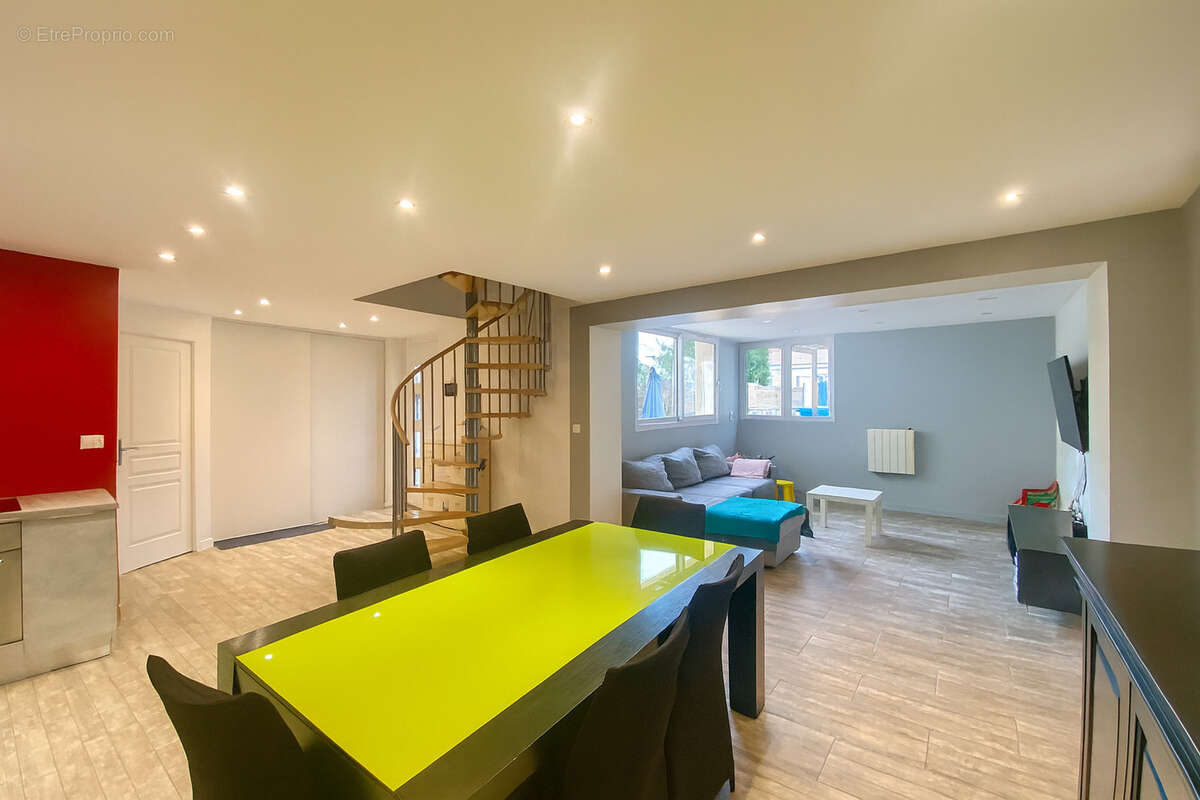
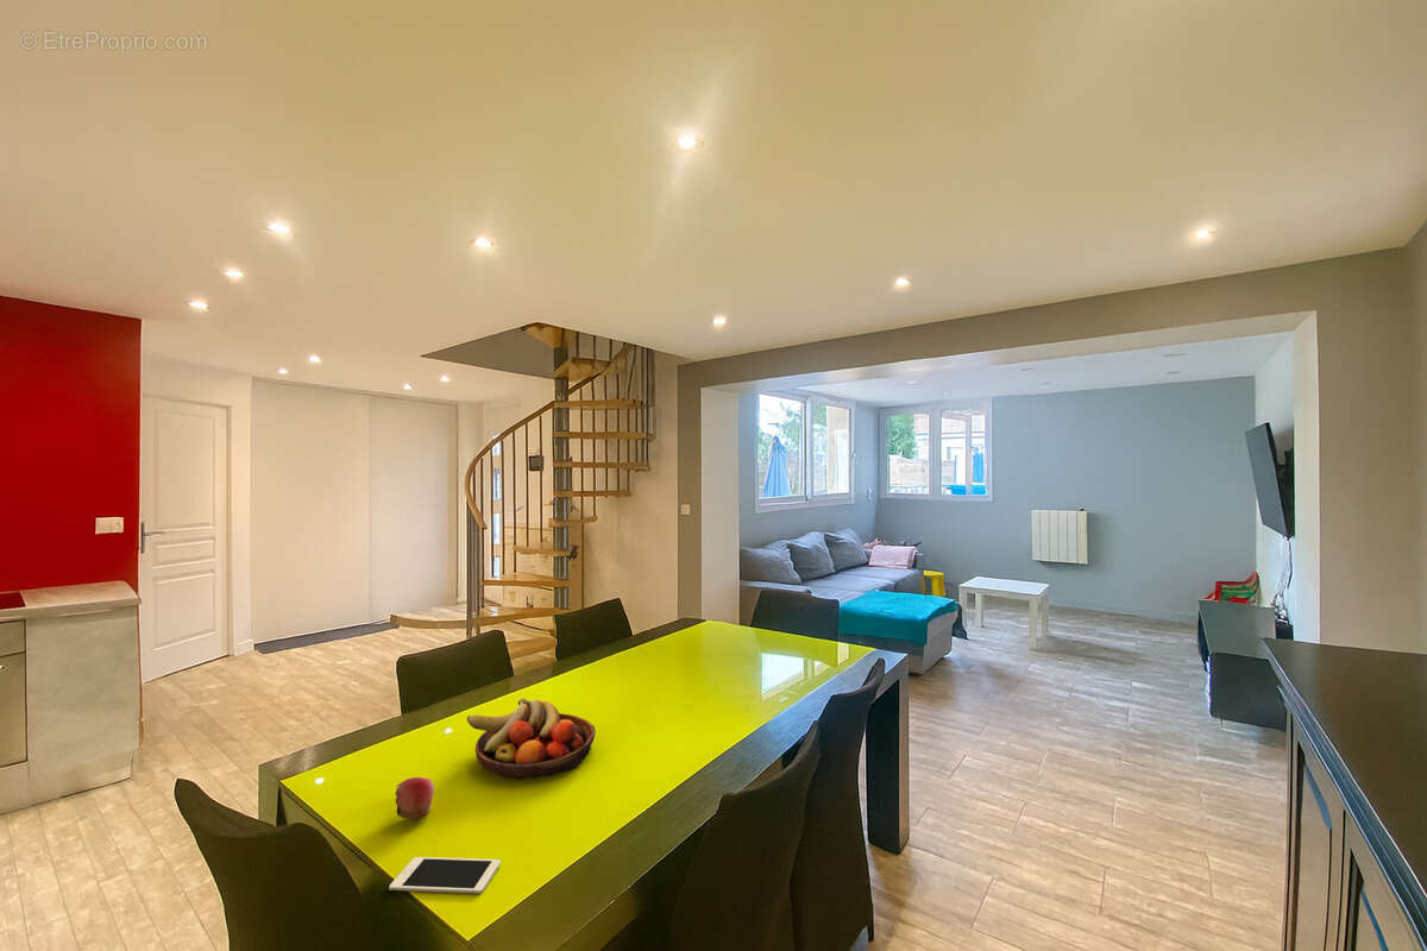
+ apple (414, 798)
+ fruit bowl (535, 731)
+ cell phone (446, 874)
